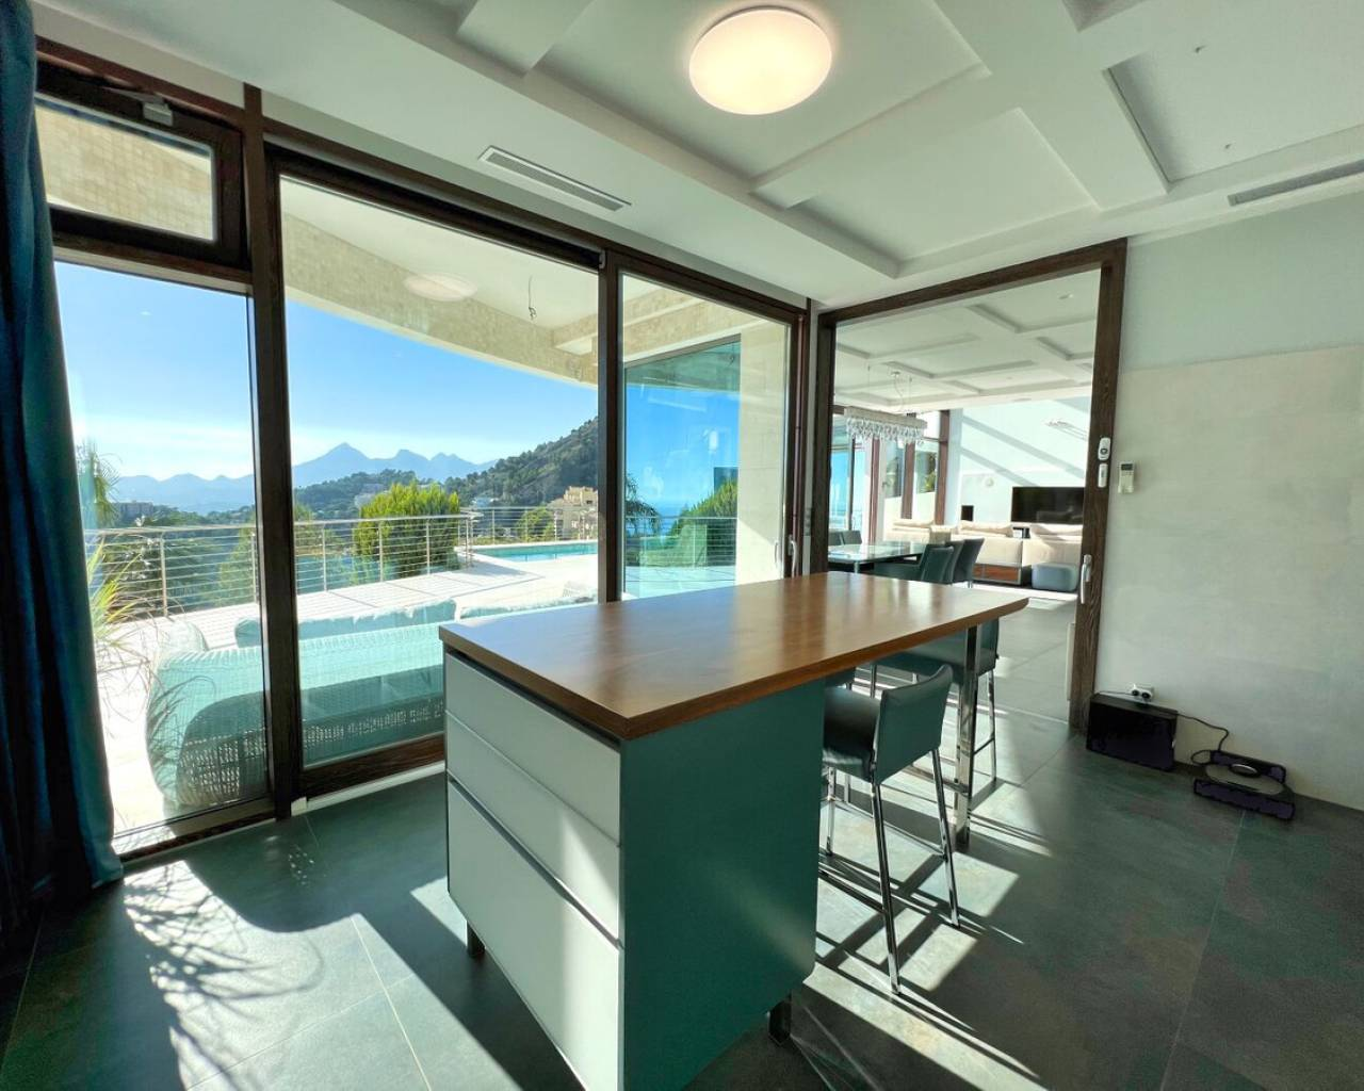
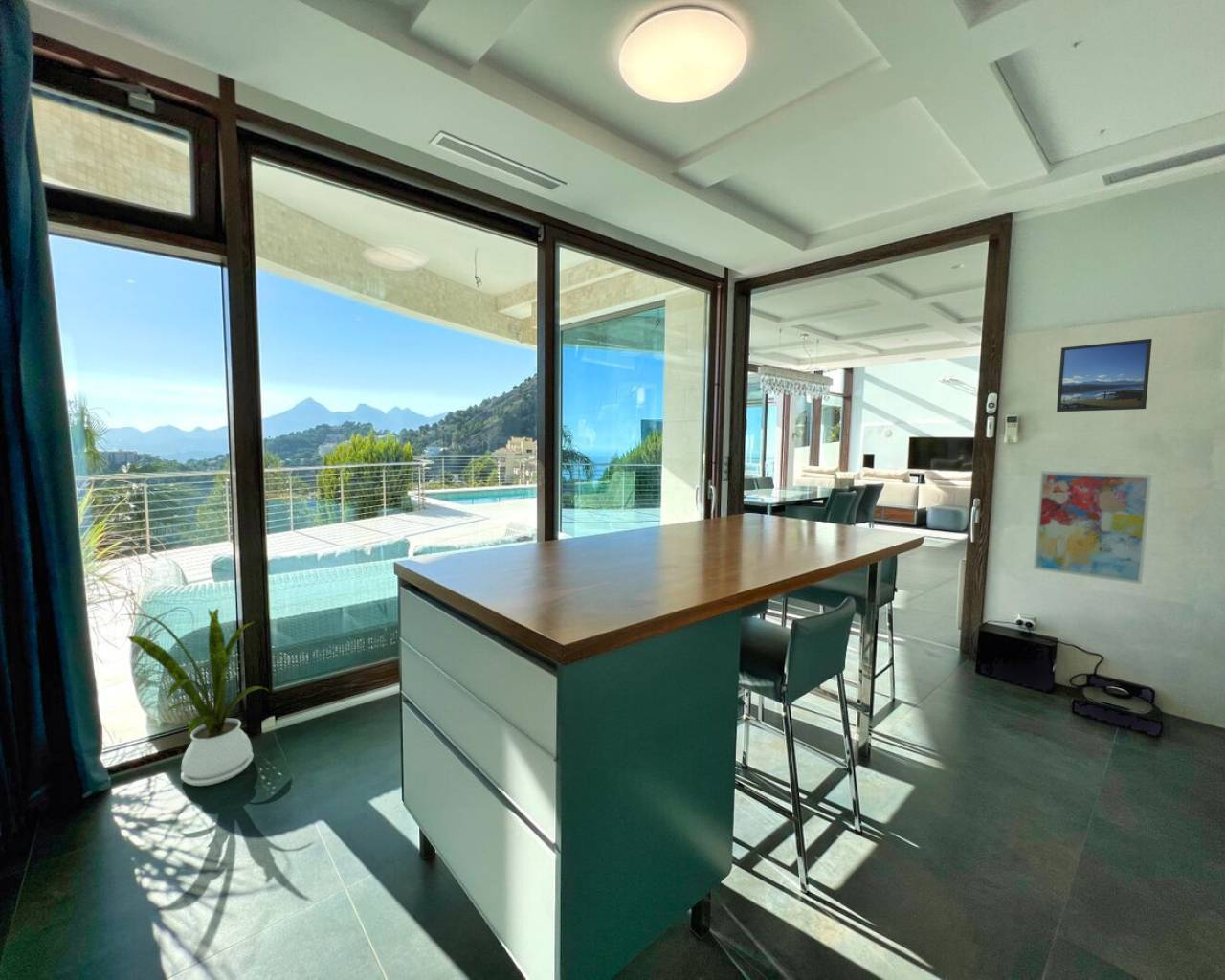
+ wall art (1089, 524)
+ house plant (204, 687)
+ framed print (1102, 377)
